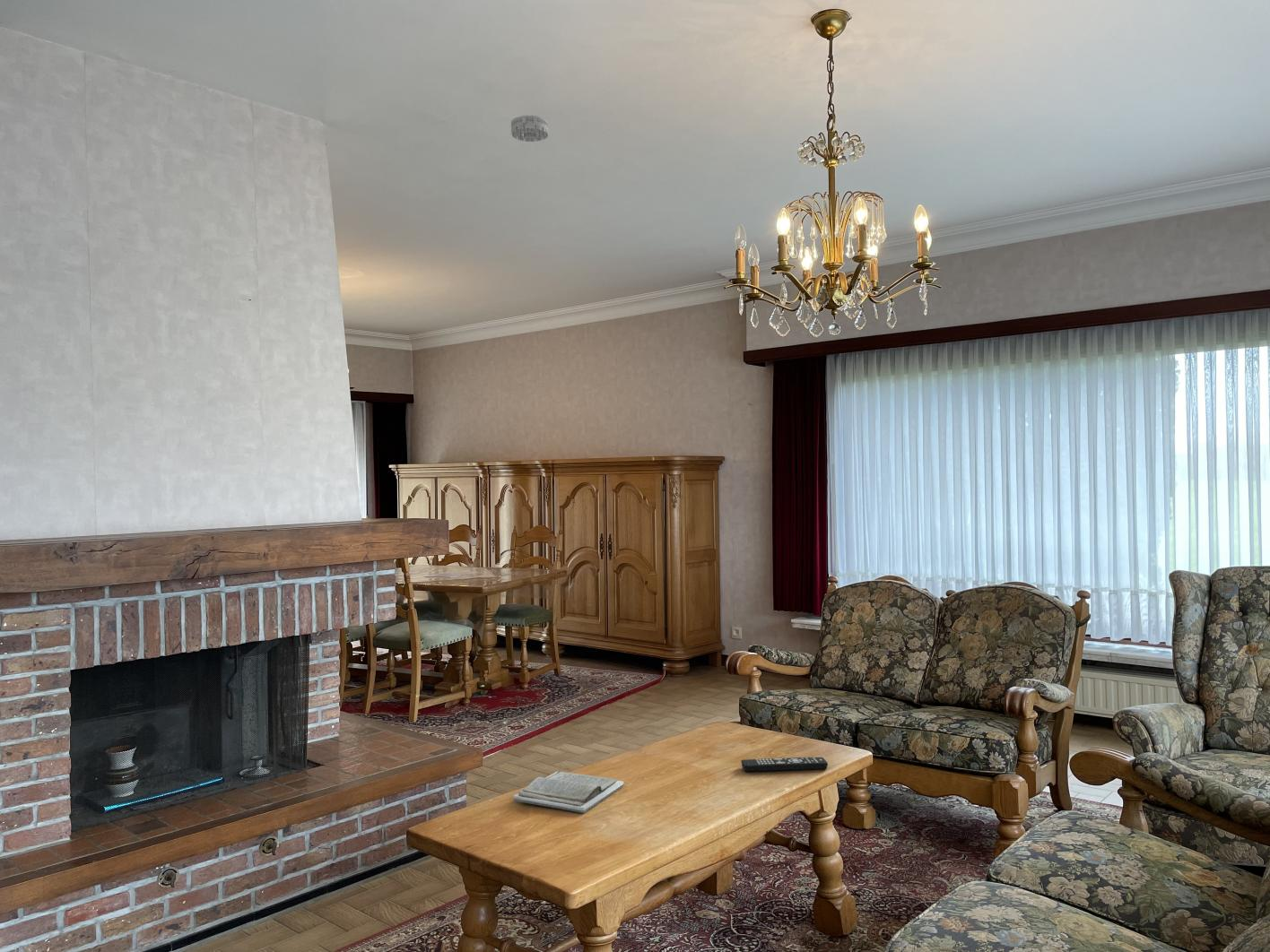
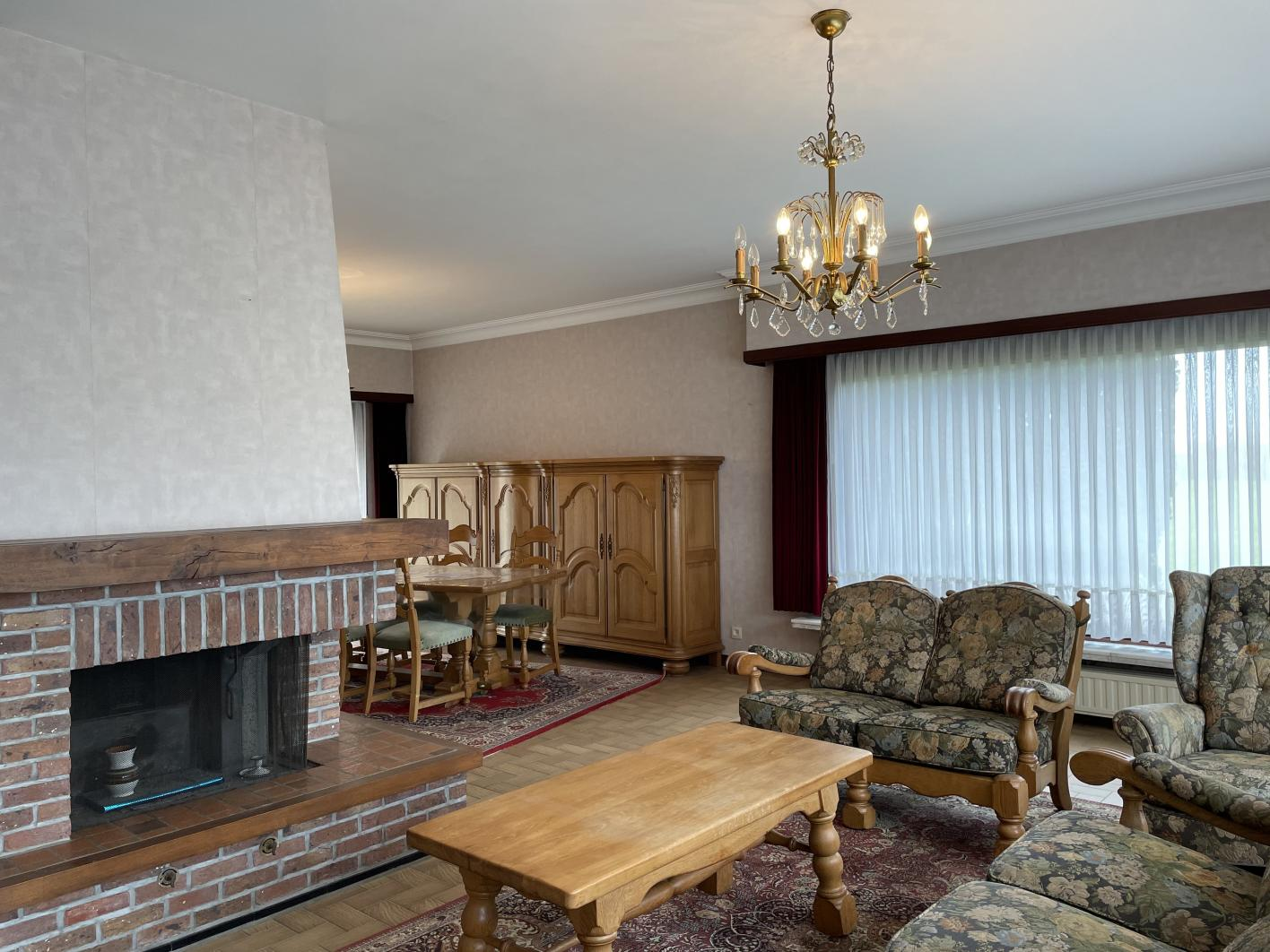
- book (570, 787)
- smoke detector (529, 127)
- remote control (784, 764)
